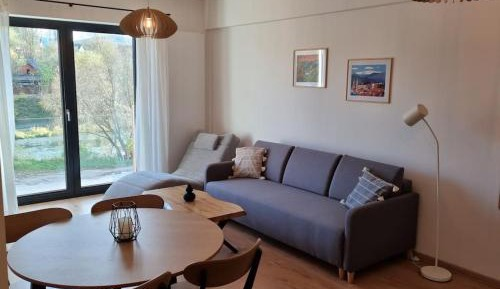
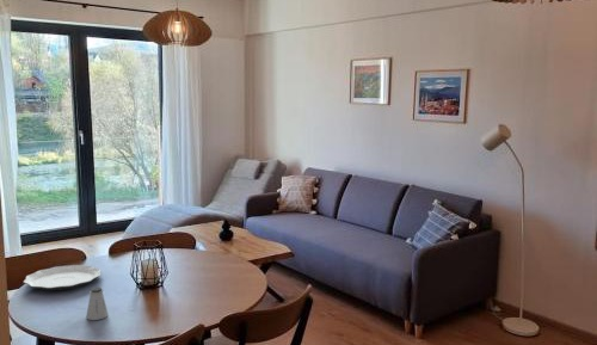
+ plate (63, 278)
+ saltshaker (97, 302)
